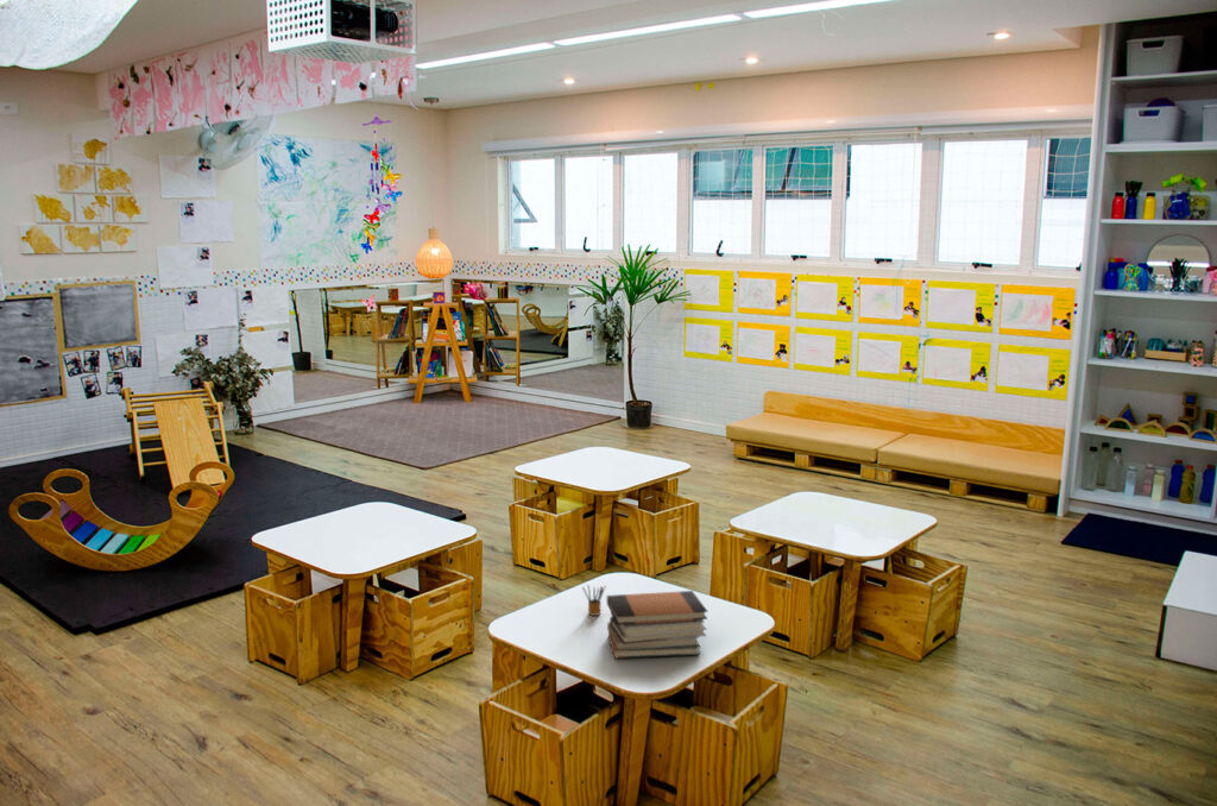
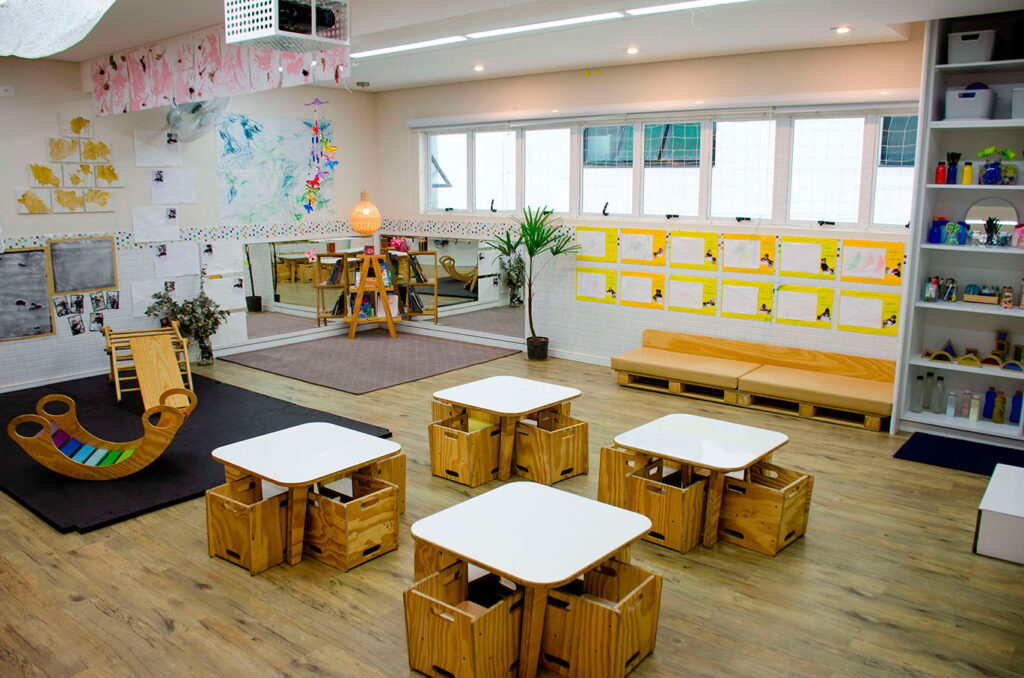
- book stack (655, 624)
- pencil box (593, 598)
